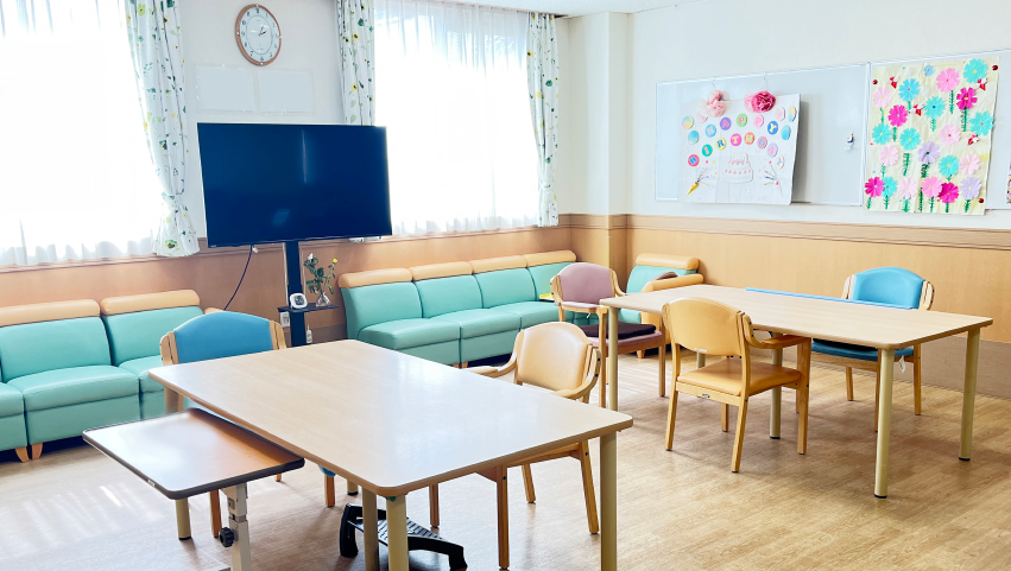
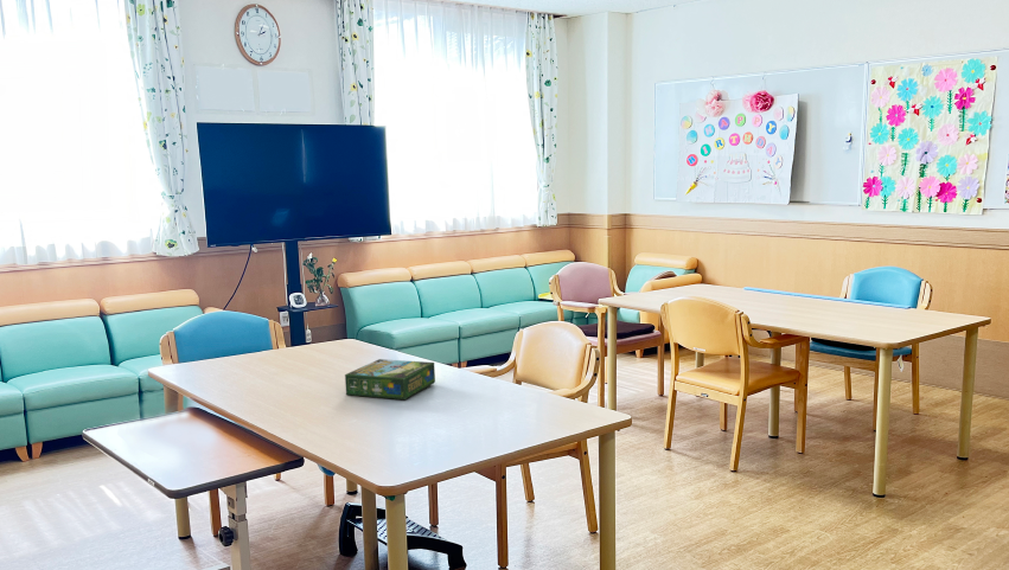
+ board game (391, 378)
